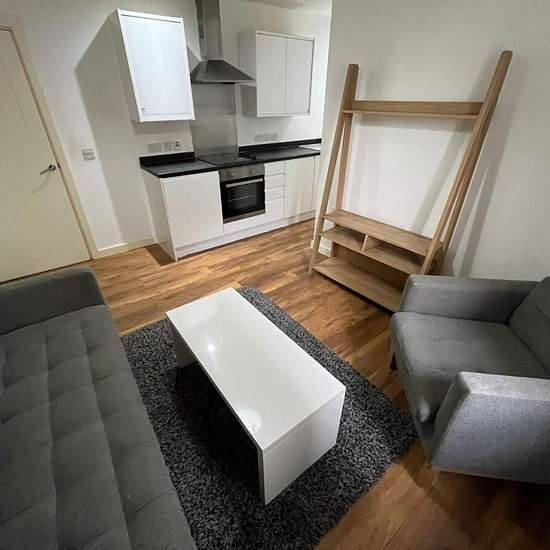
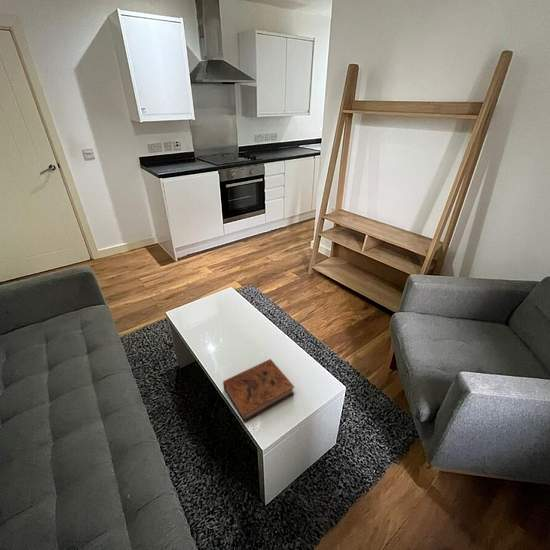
+ book (258, 387)
